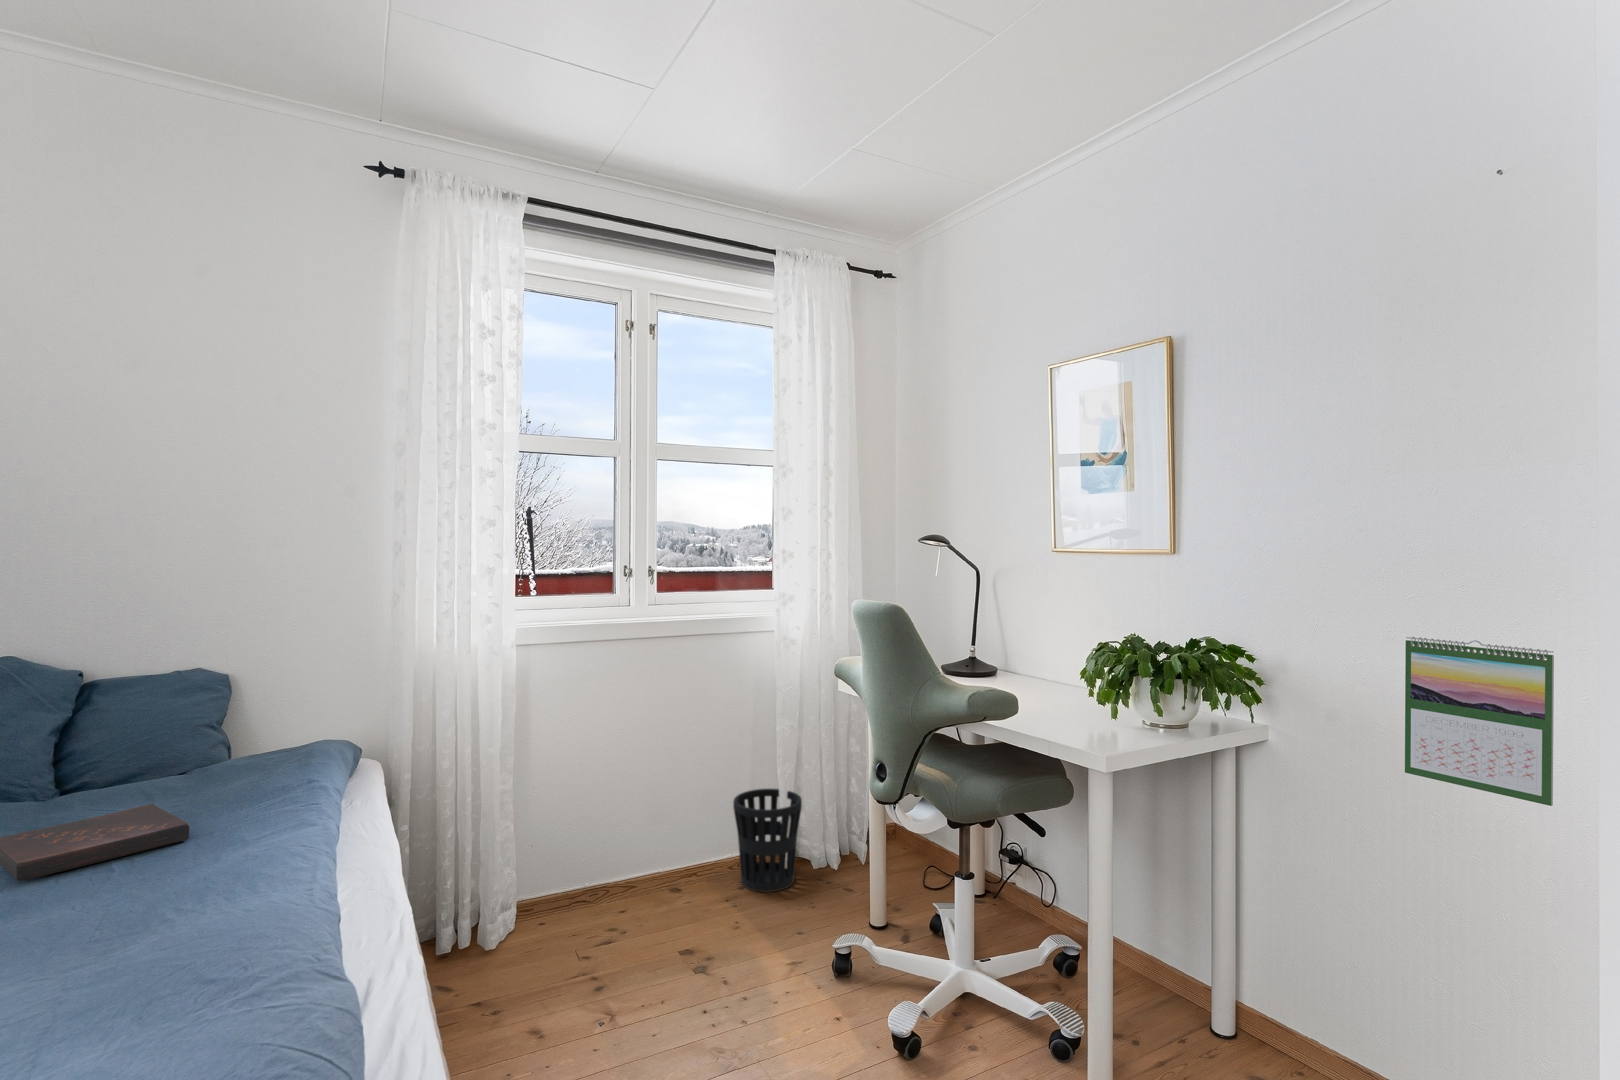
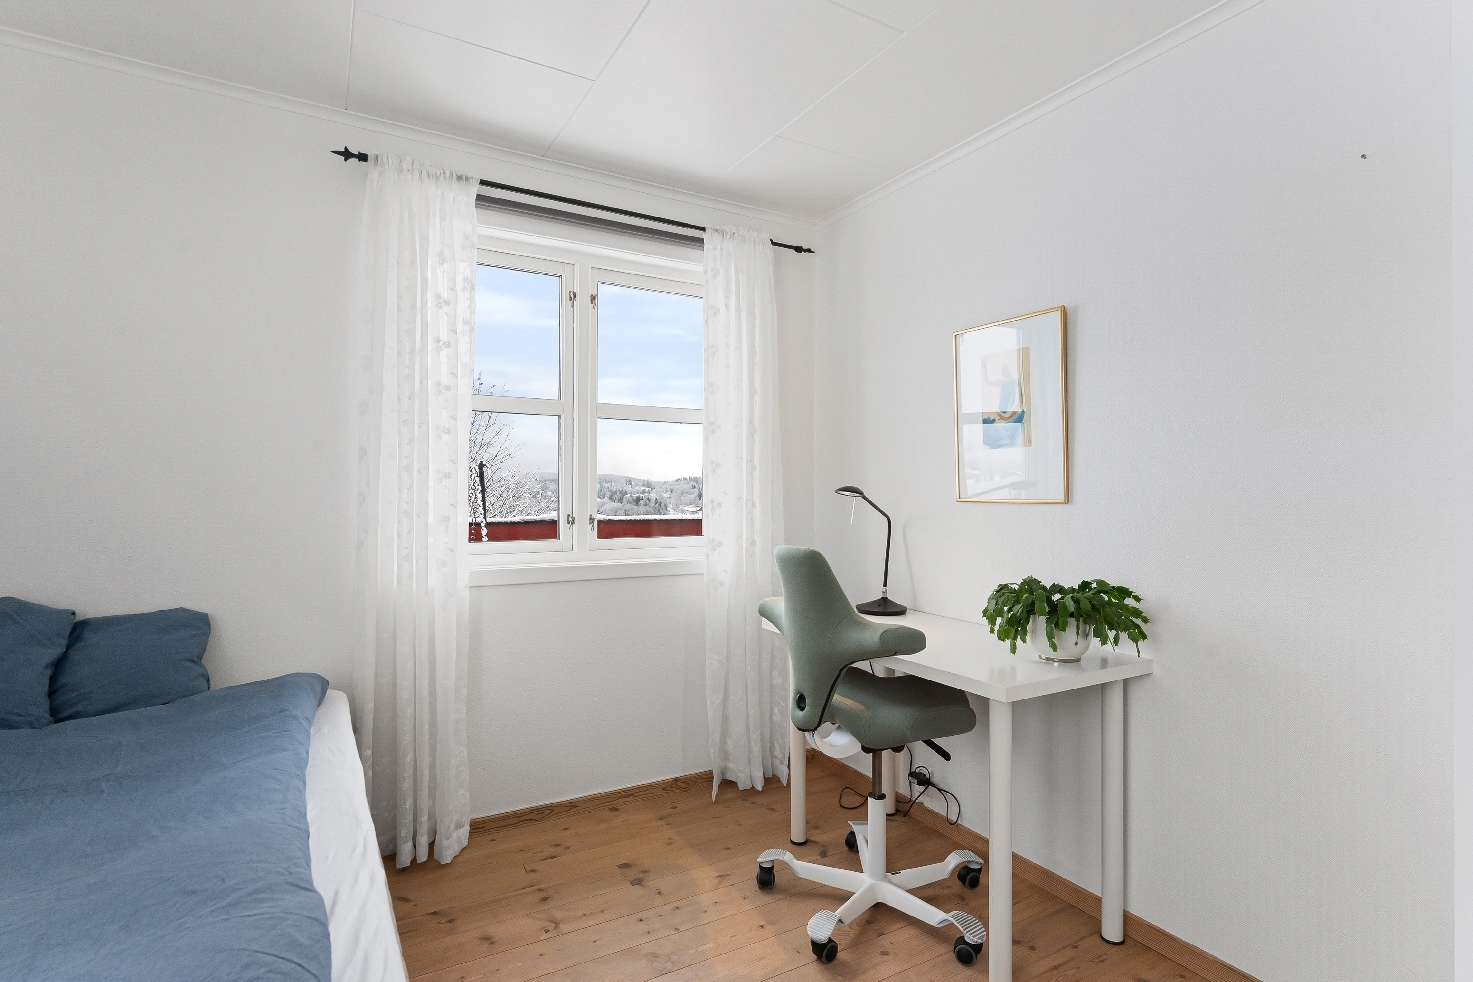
- calendar (1474, 714)
- wastebasket (768, 841)
- book (93, 839)
